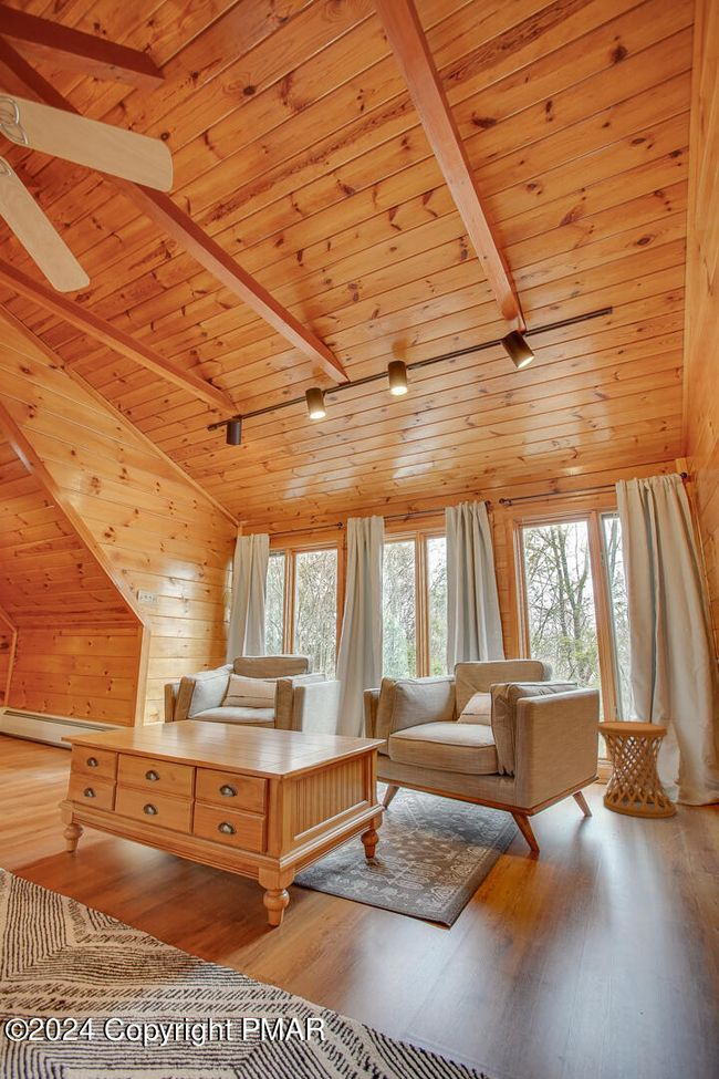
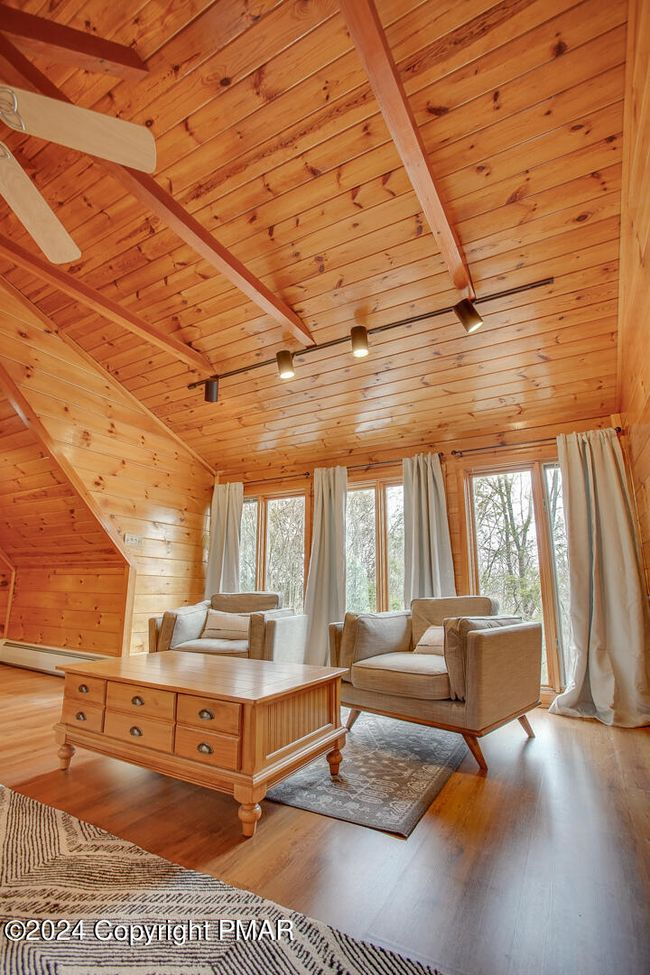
- side table (634, 766)
